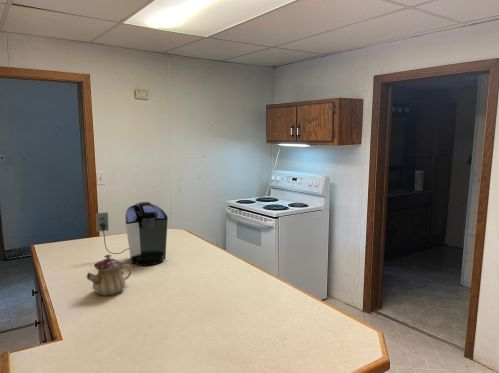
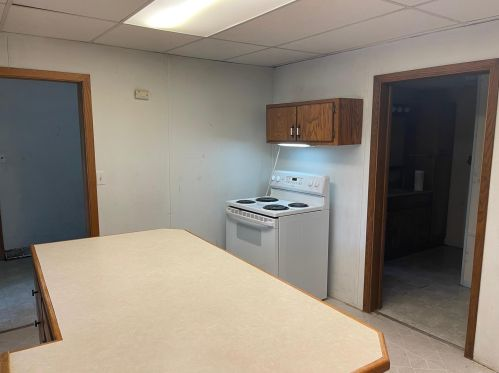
- coffee maker (134, 232)
- teapot (110, 272)
